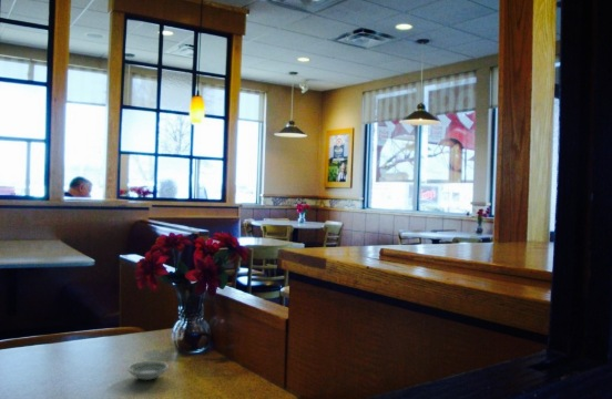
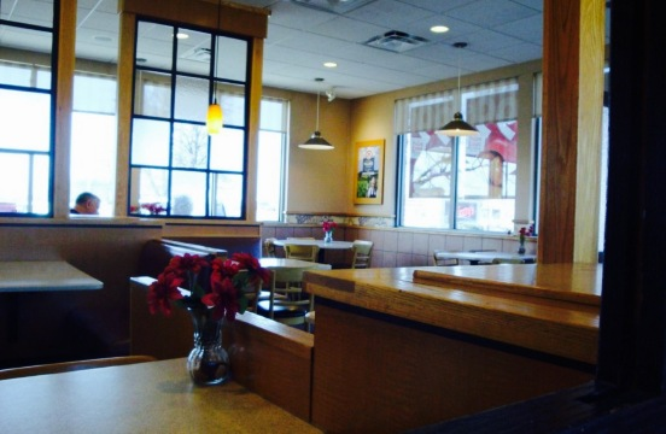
- saucer (147, 371)
